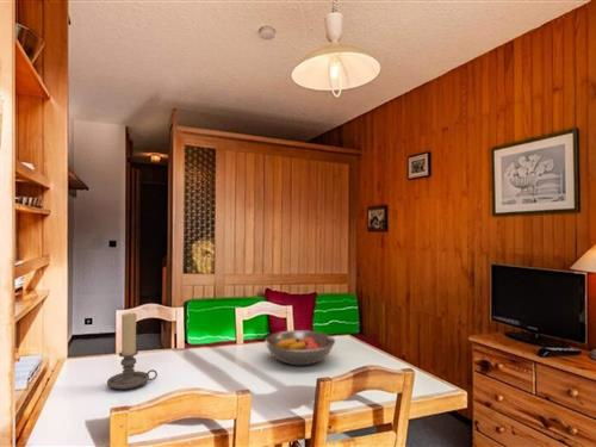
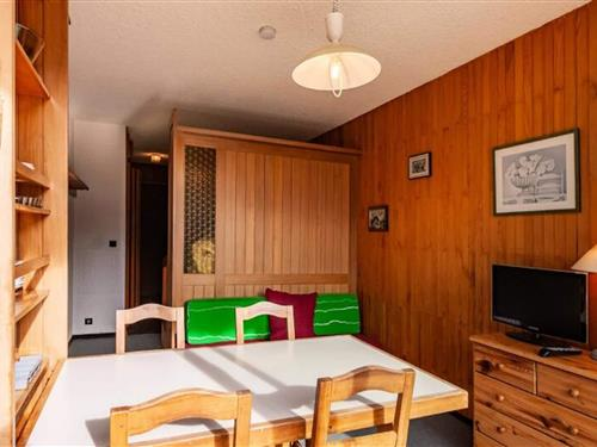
- candle holder (132, 348)
- fruit bowl (299, 347)
